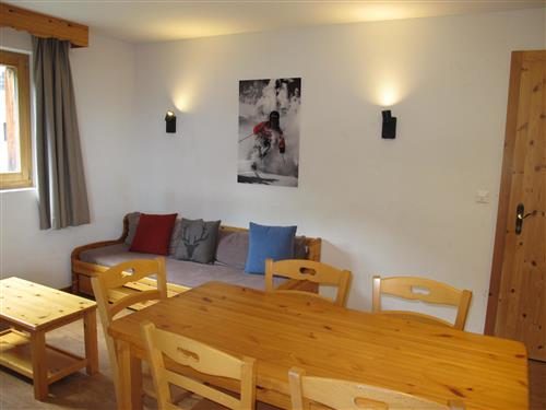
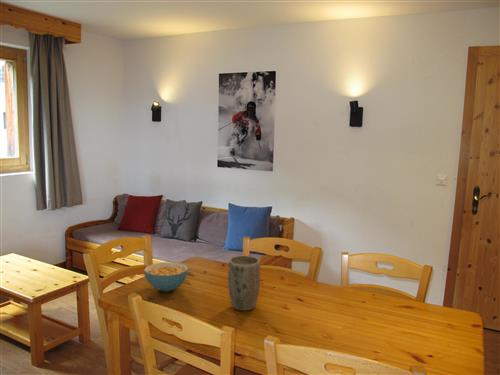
+ plant pot (244, 283)
+ cereal bowl (166, 278)
